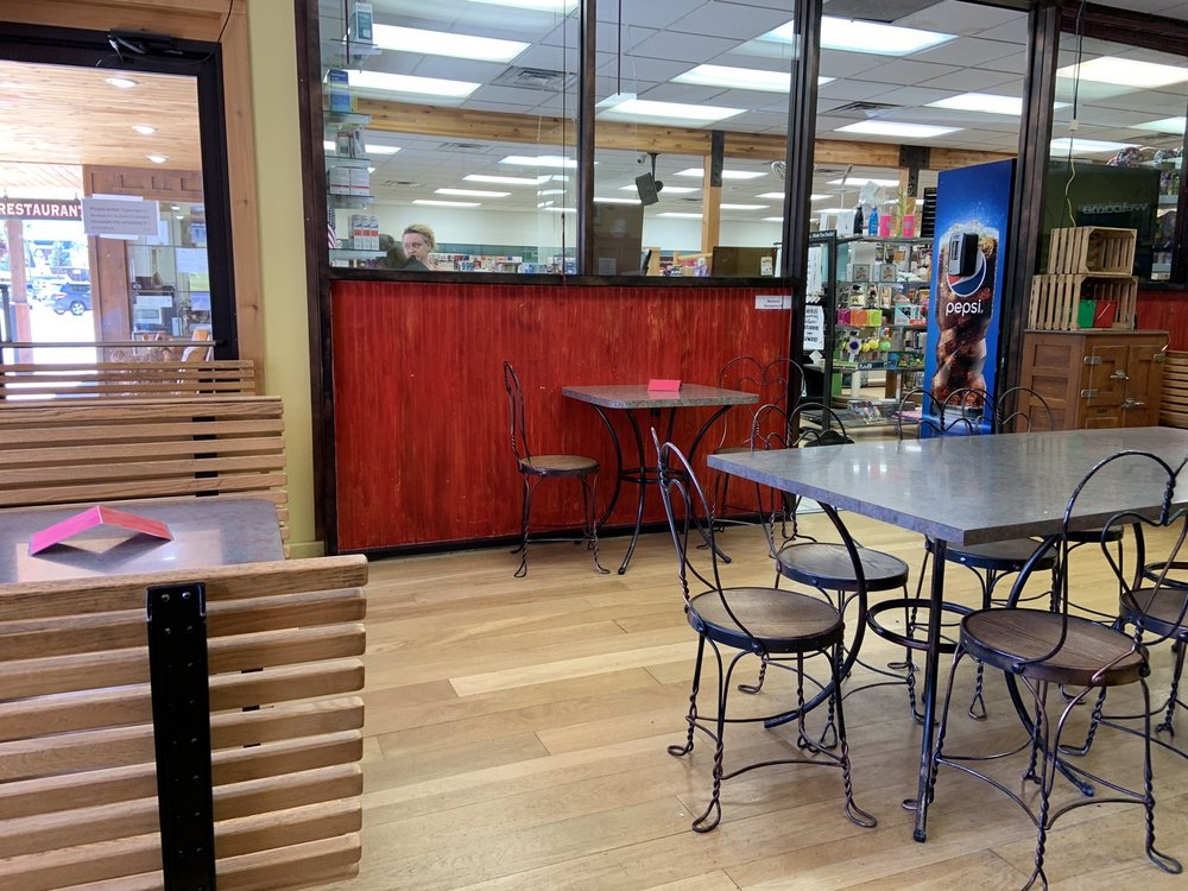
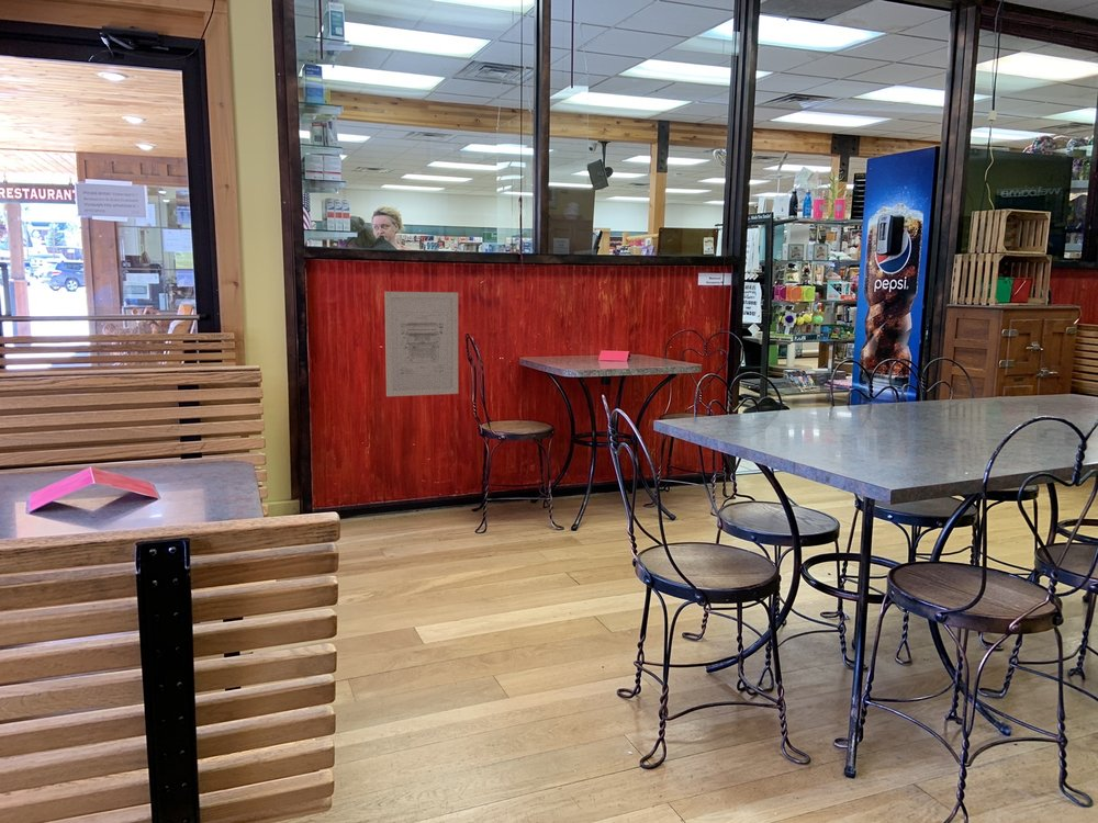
+ wall art (422, 343)
